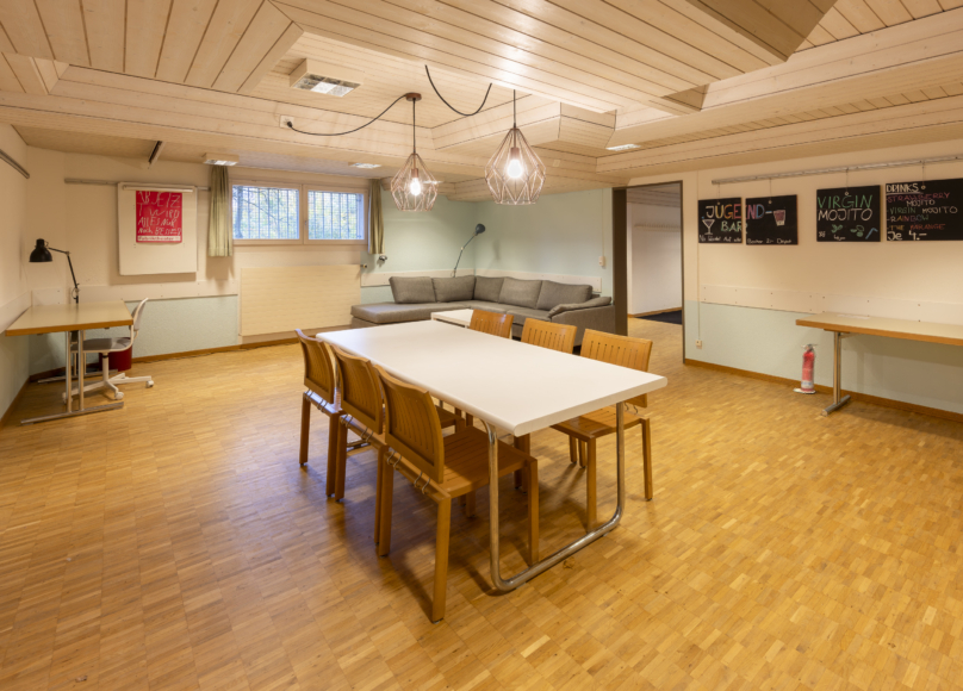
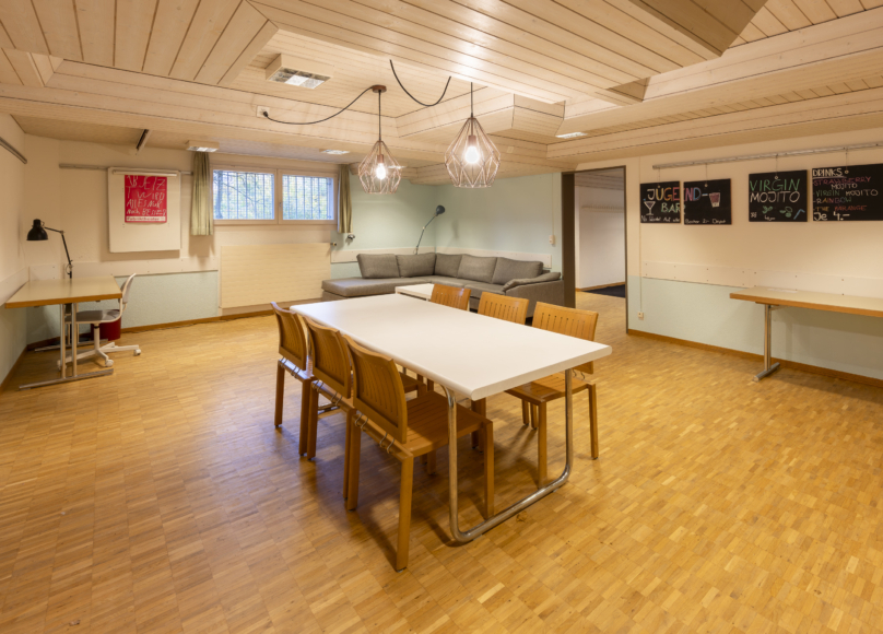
- fire extinguisher (806, 367)
